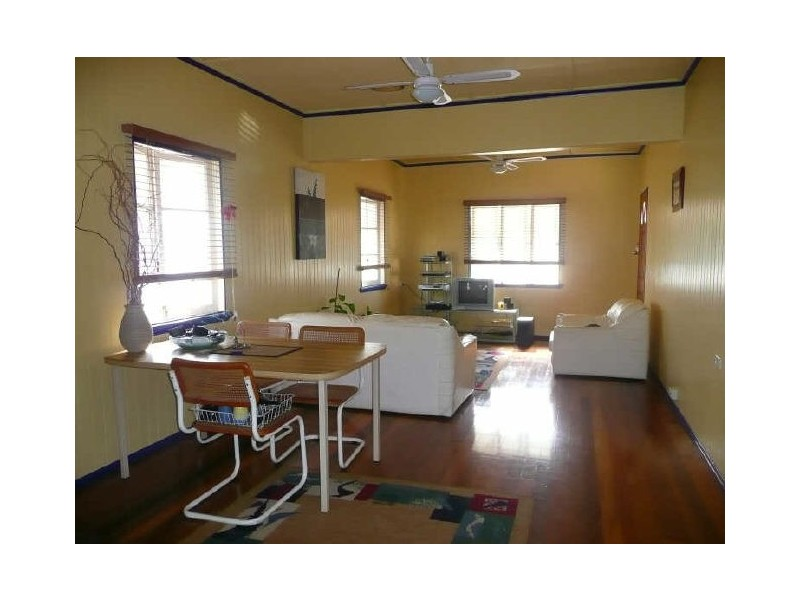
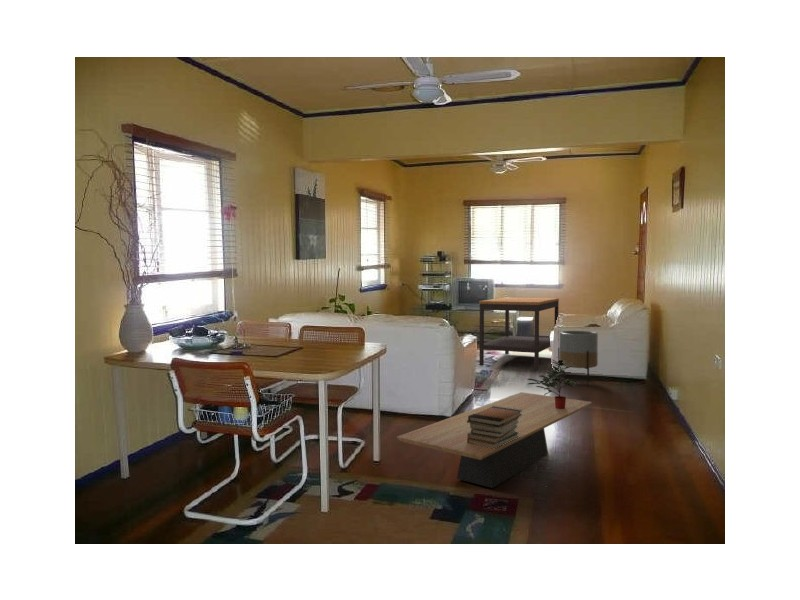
+ planter (577, 357)
+ coffee table (506, 443)
+ potted plant (552, 383)
+ side table (520, 336)
+ book stack (495, 425)
